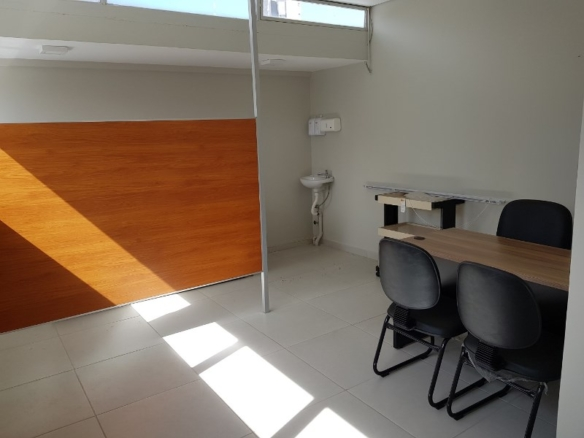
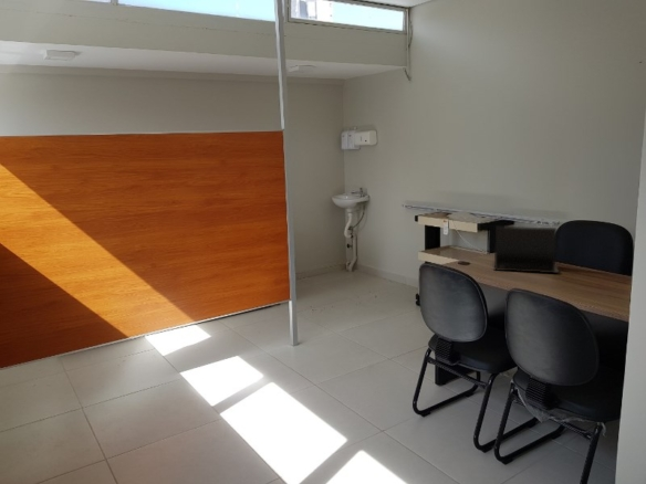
+ laptop (525, 249)
